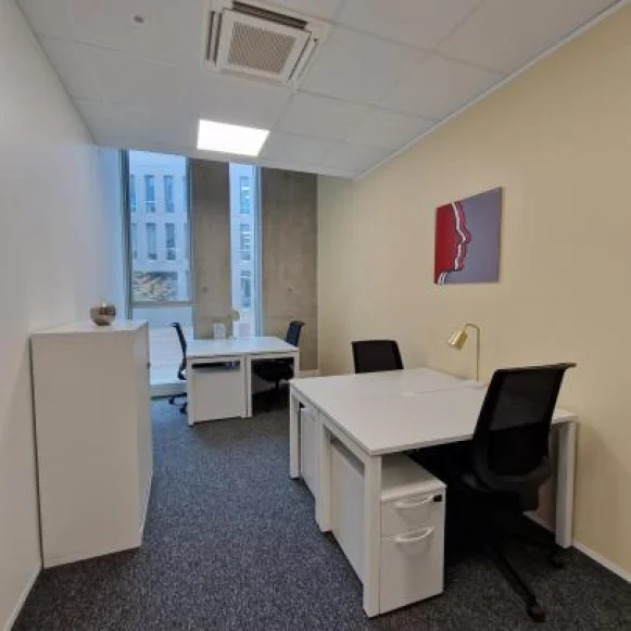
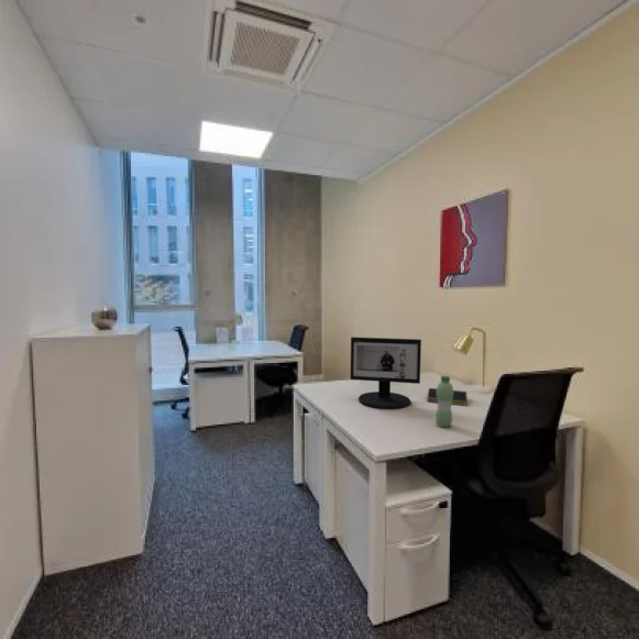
+ water bottle (444, 400)
+ notepad (452, 398)
+ computer monitor (382, 368)
